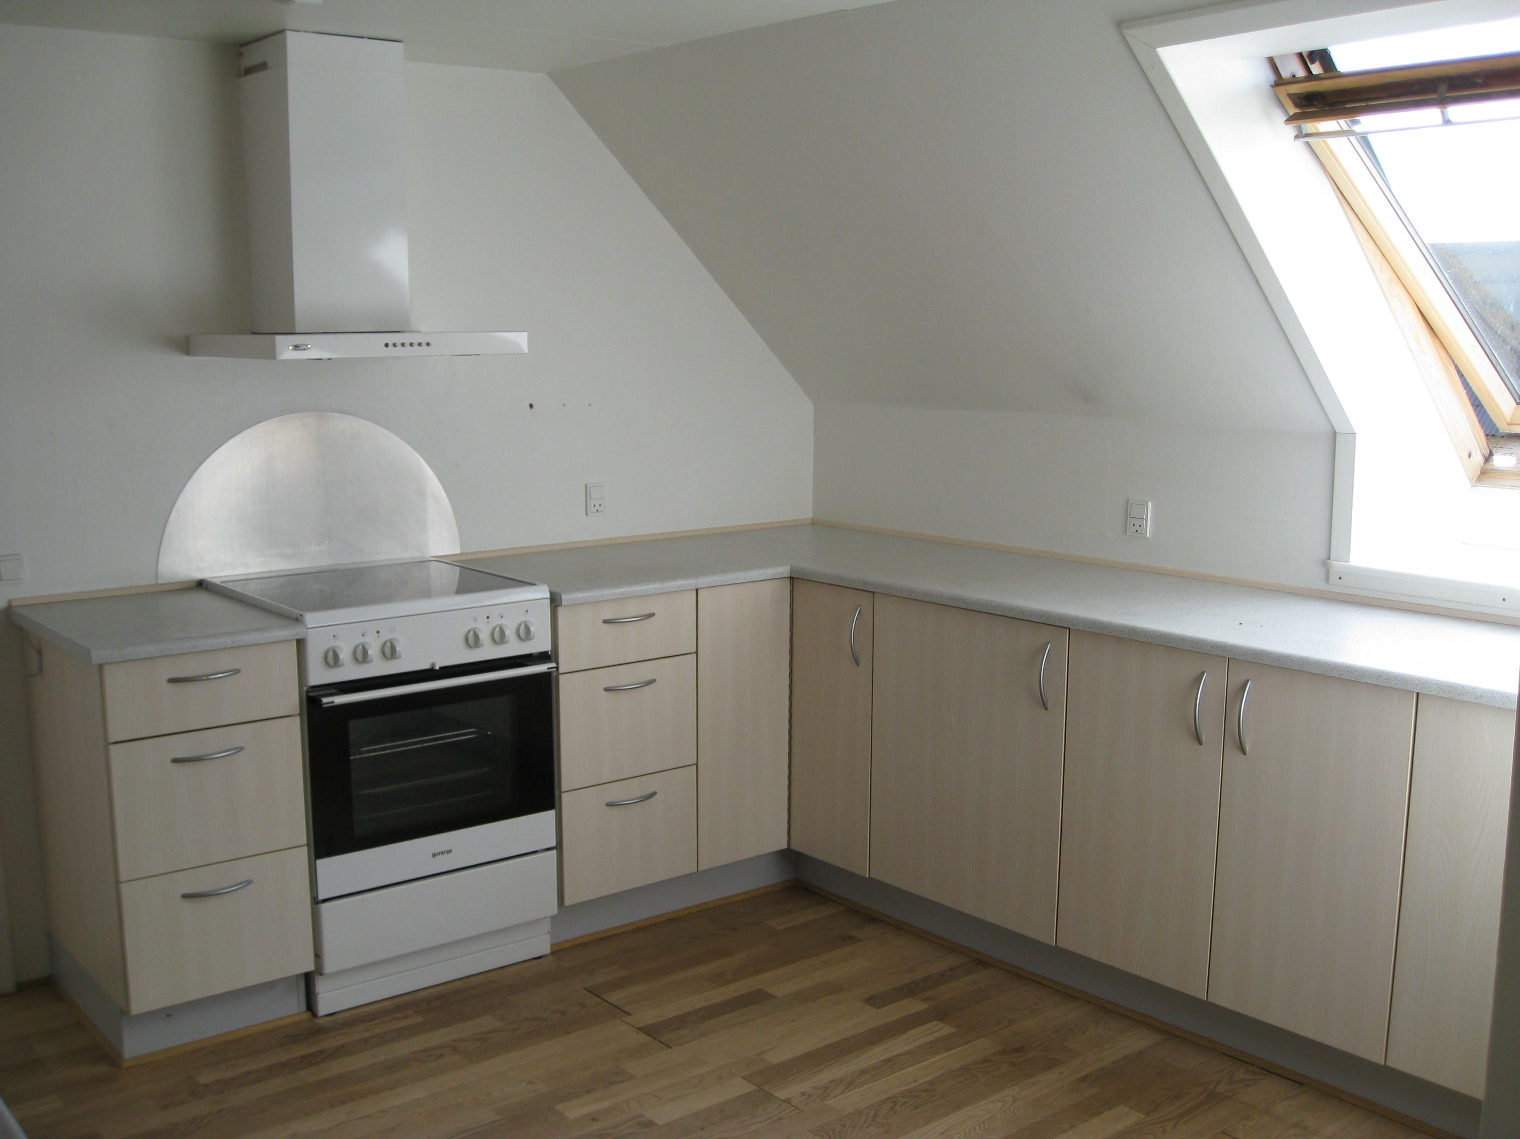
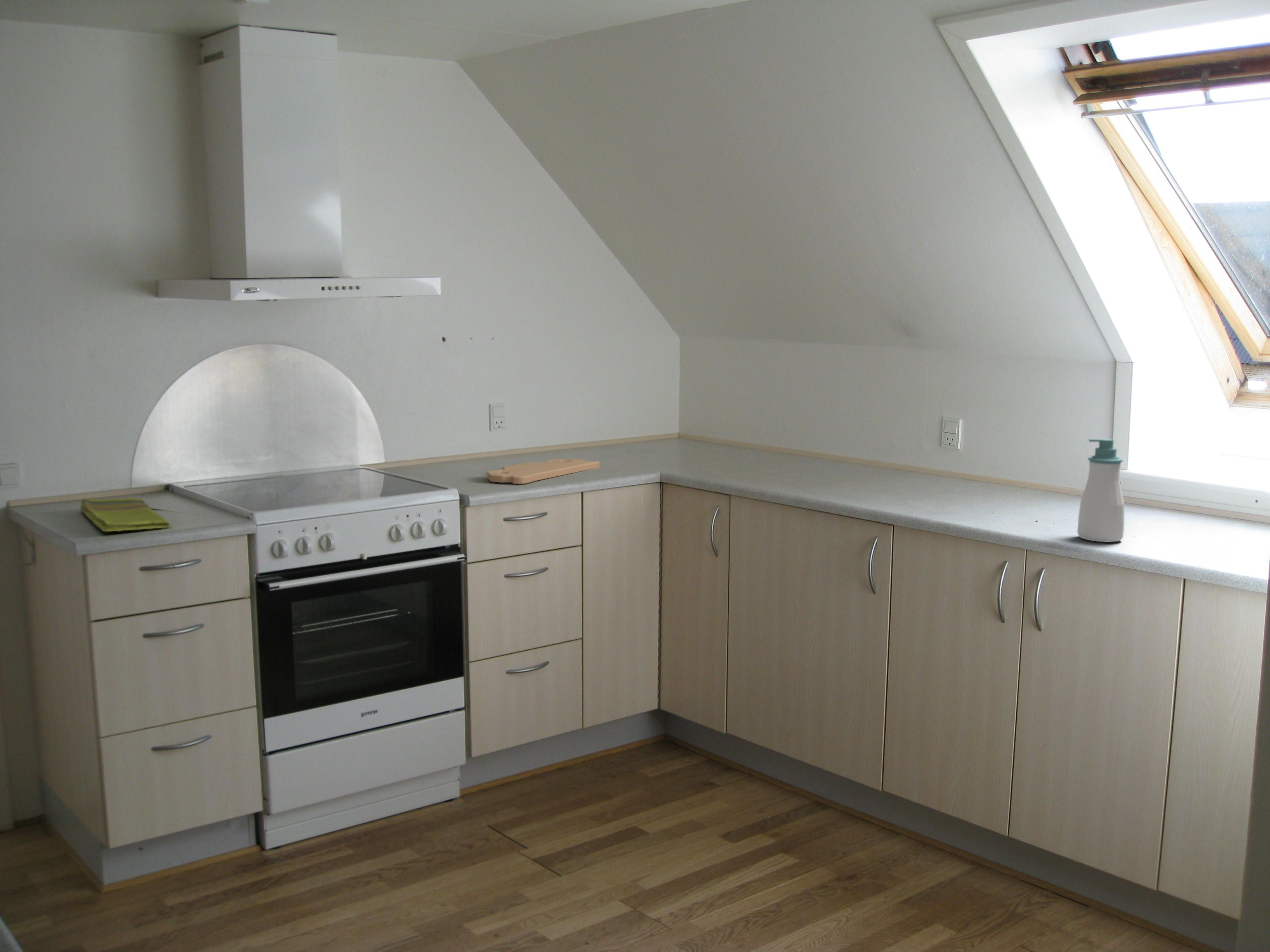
+ cutting board (539, 470)
+ dish towel (123, 513)
+ soap bottle (1103, 489)
